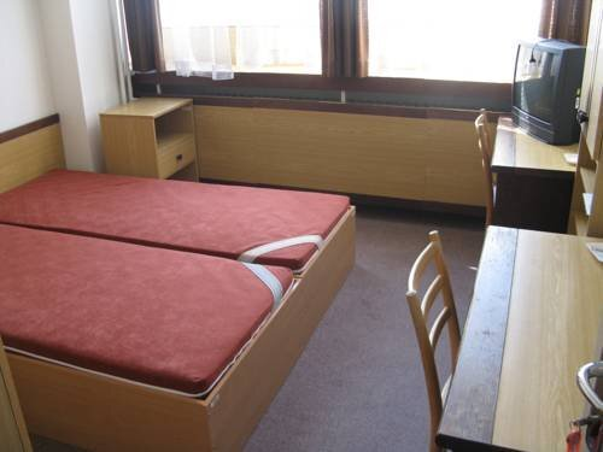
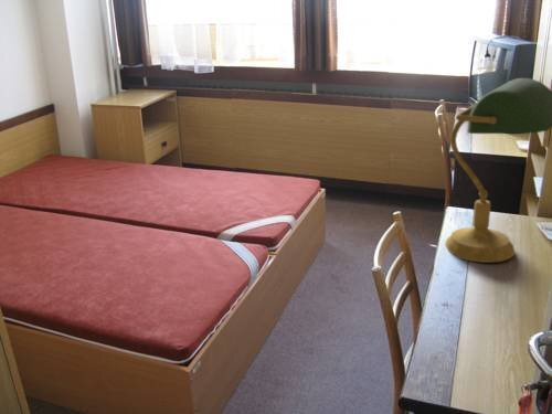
+ desk lamp (479, 181)
